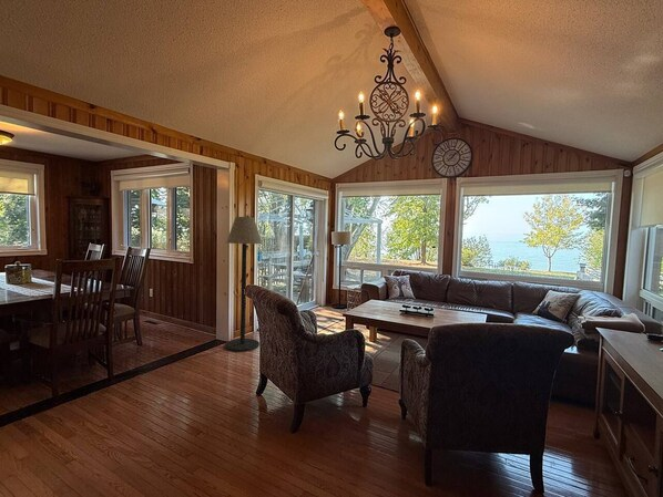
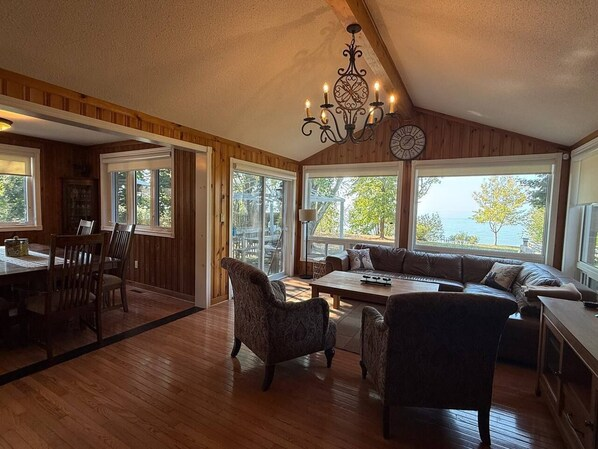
- floor lamp (243, 281)
